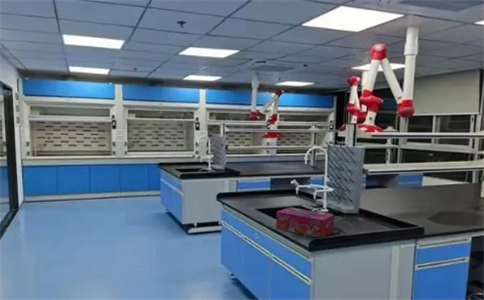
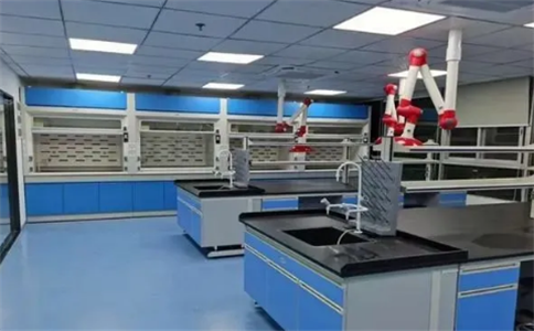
- tissue box (304, 221)
